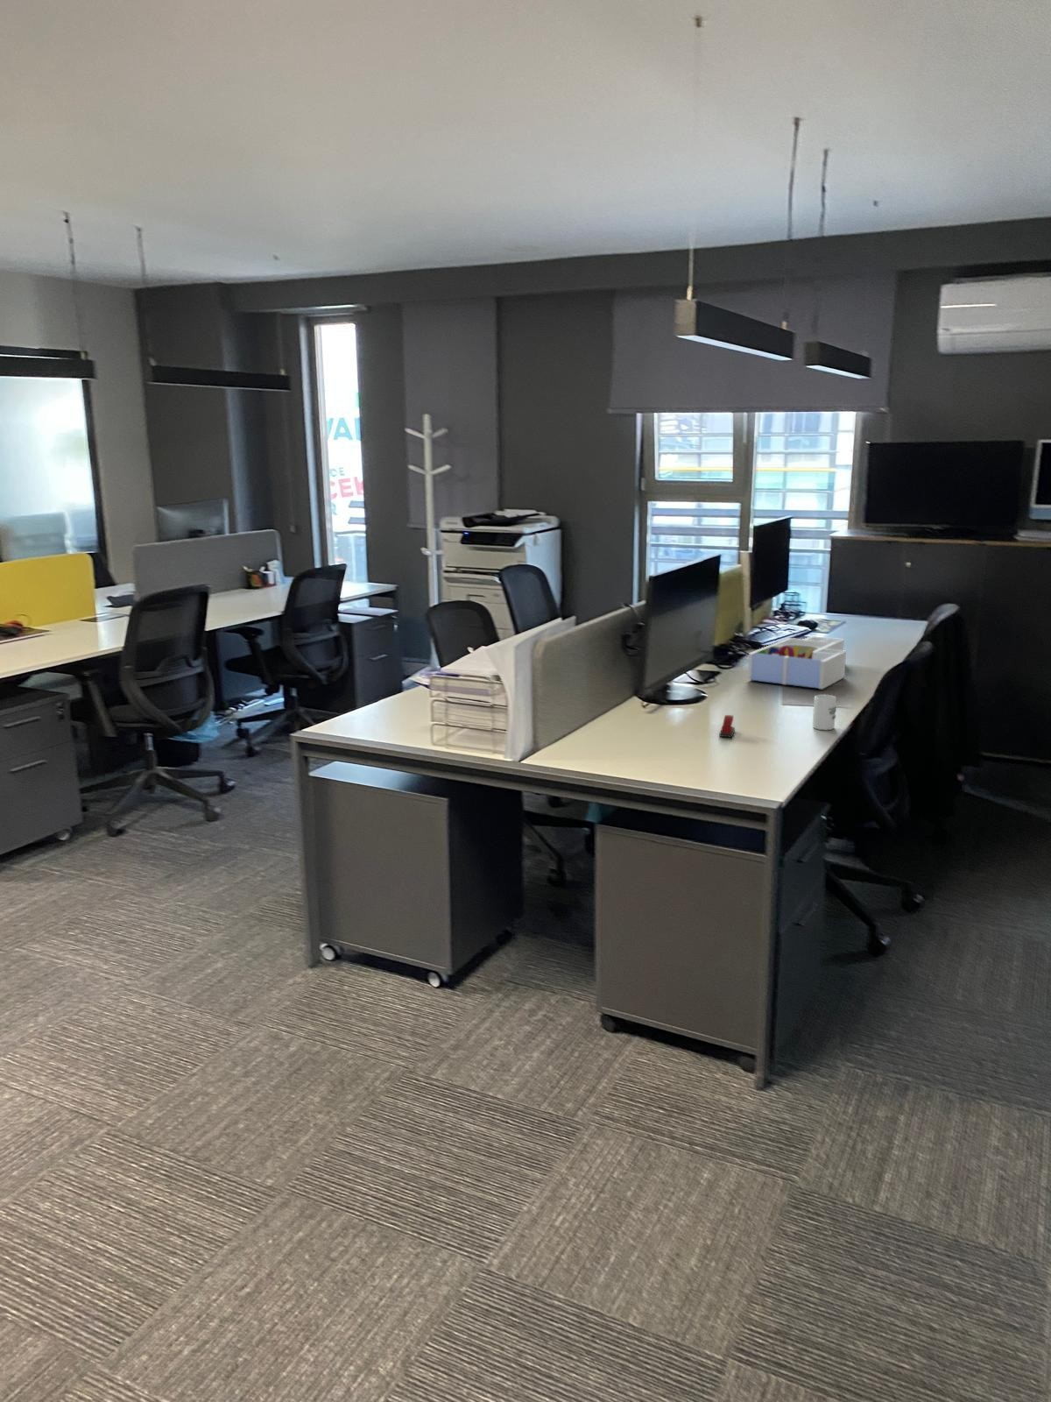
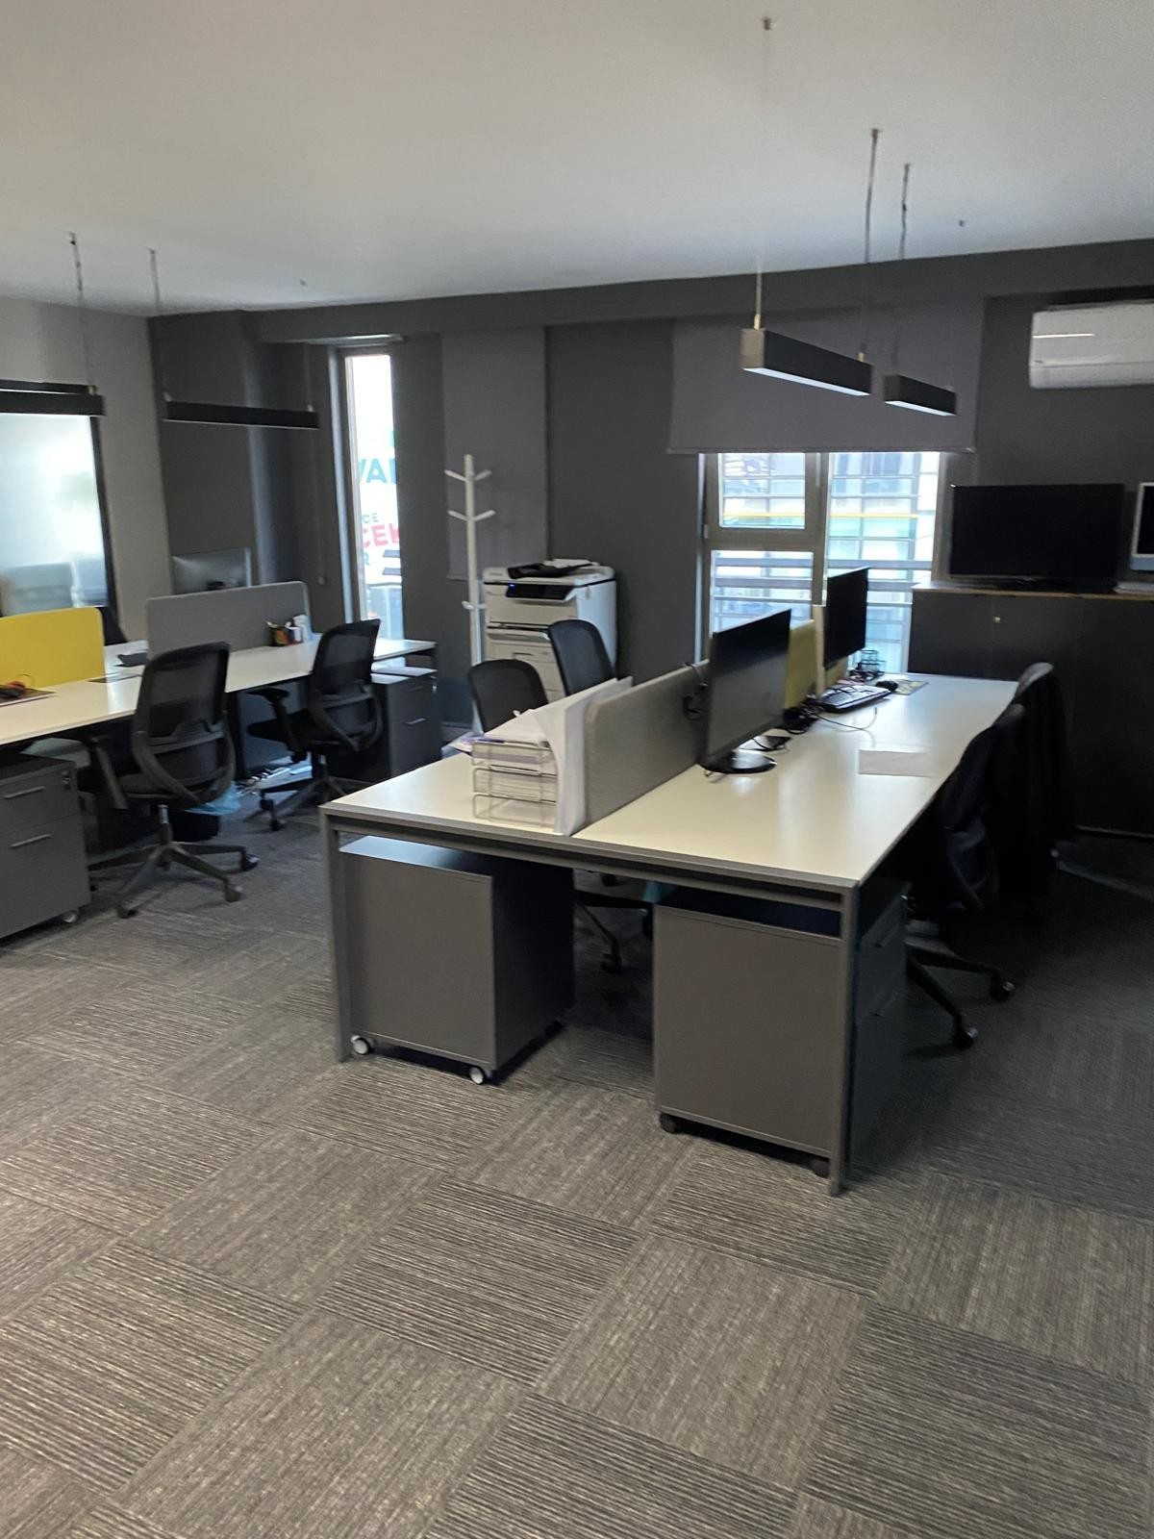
- cup (825, 712)
- desk organizer (808, 660)
- stapler (726, 724)
